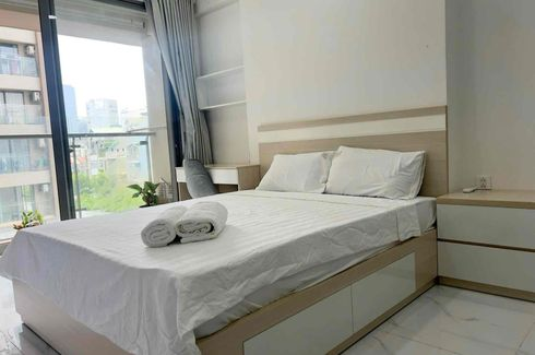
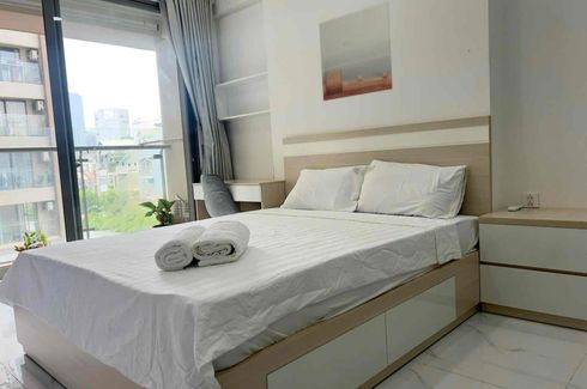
+ wall art (353, 54)
